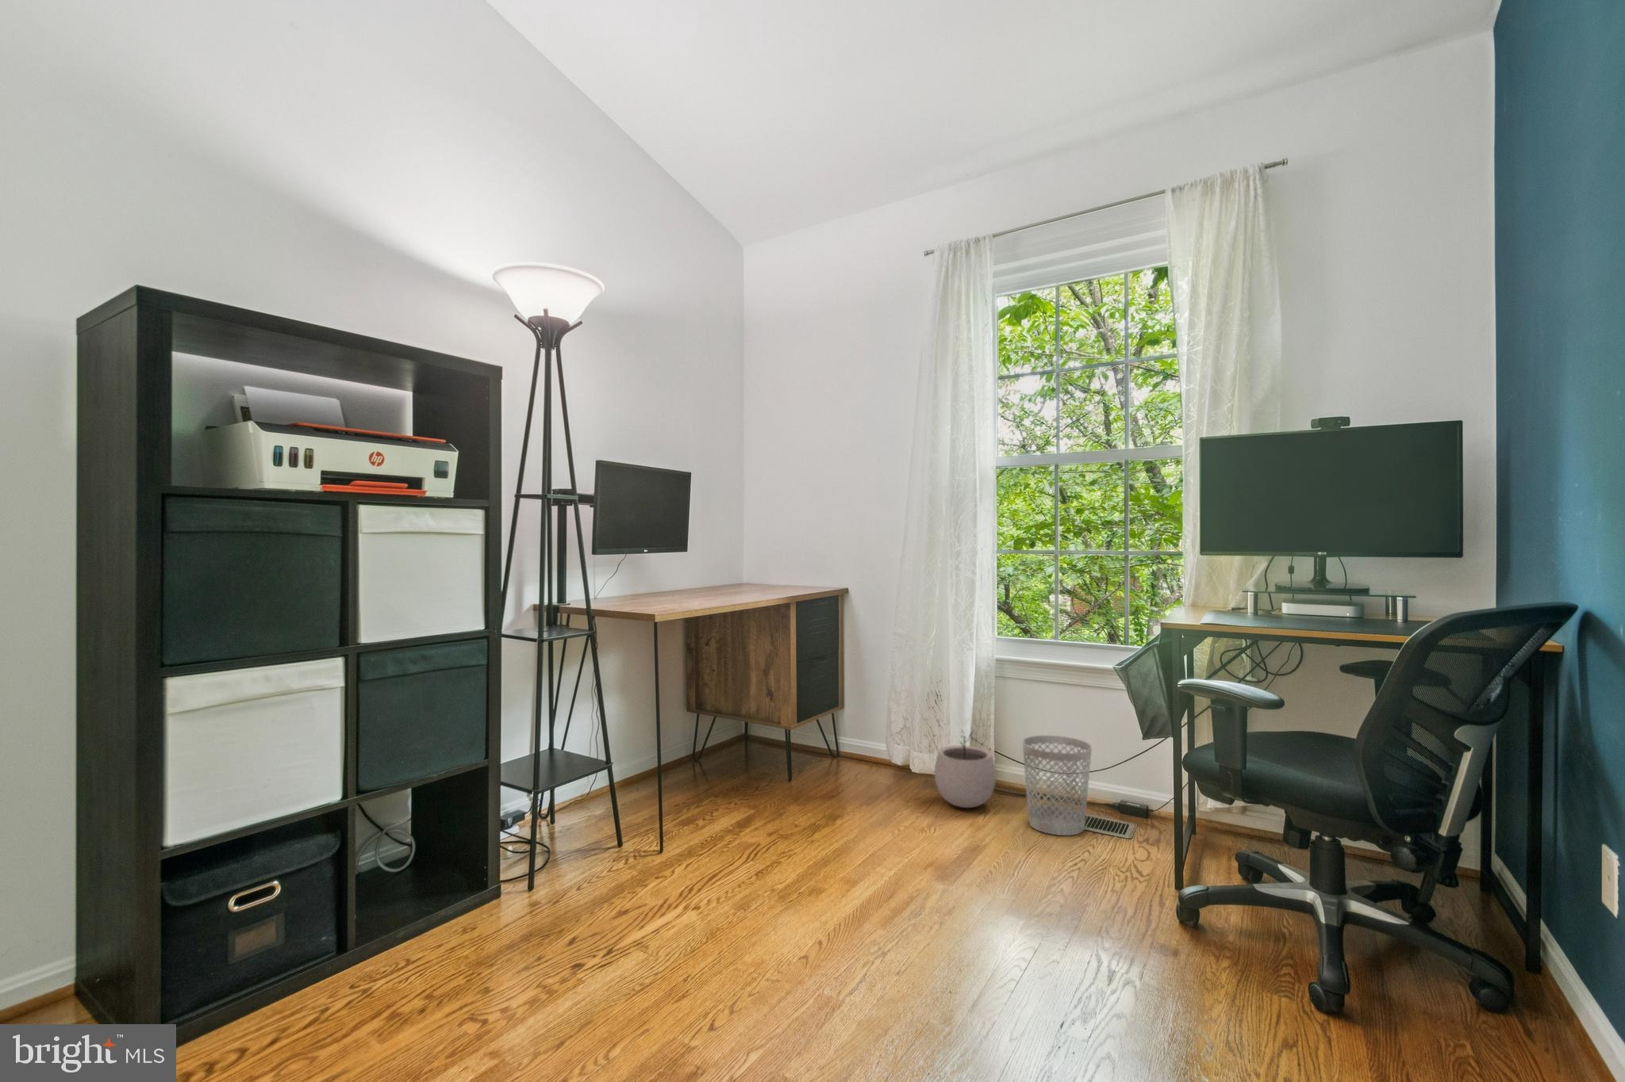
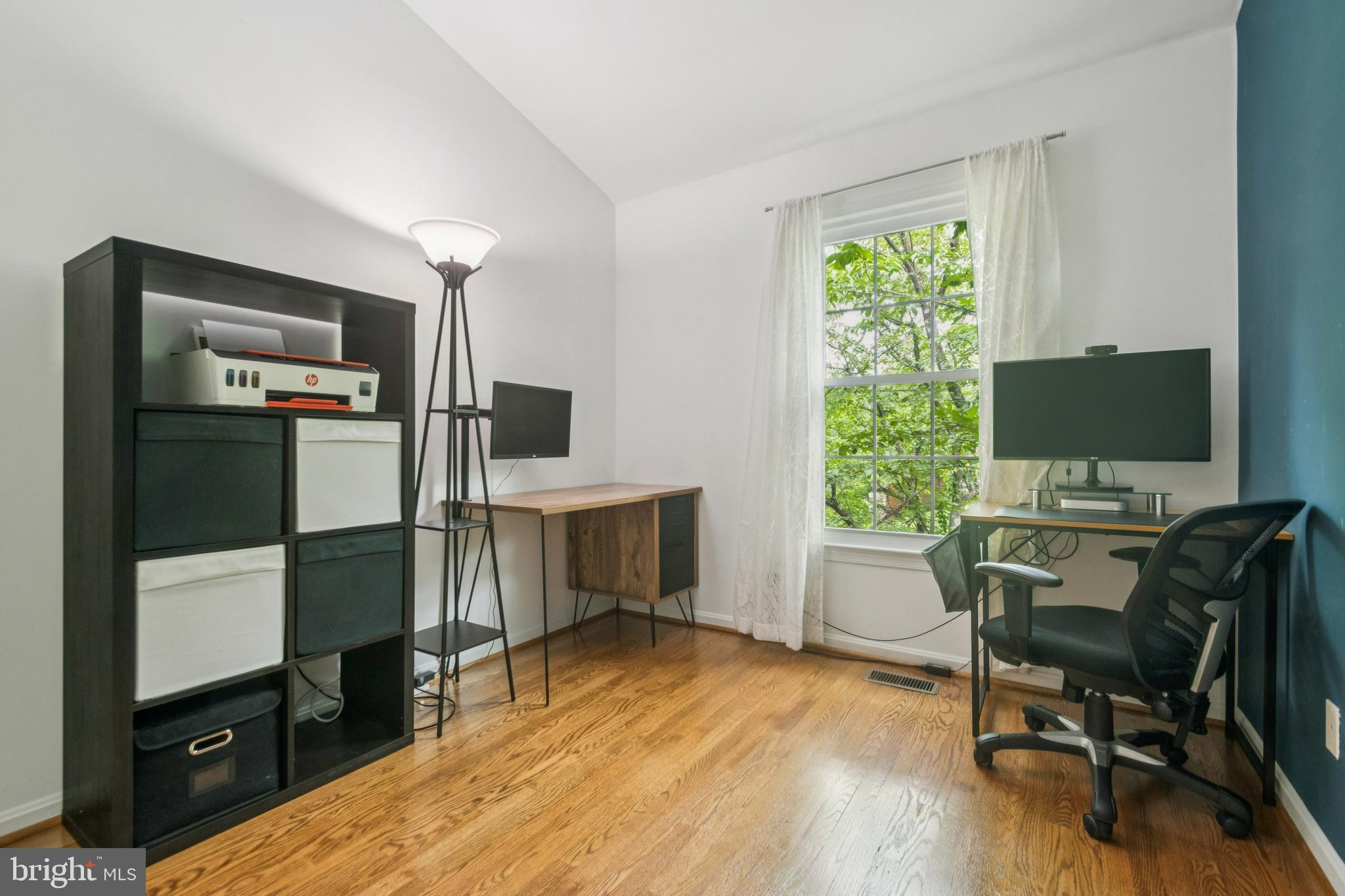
- plant pot (965, 767)
- wastebasket (1056, 785)
